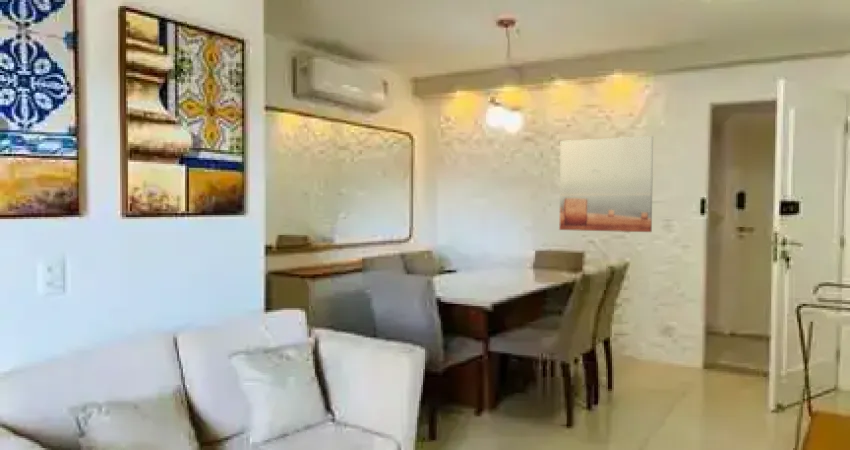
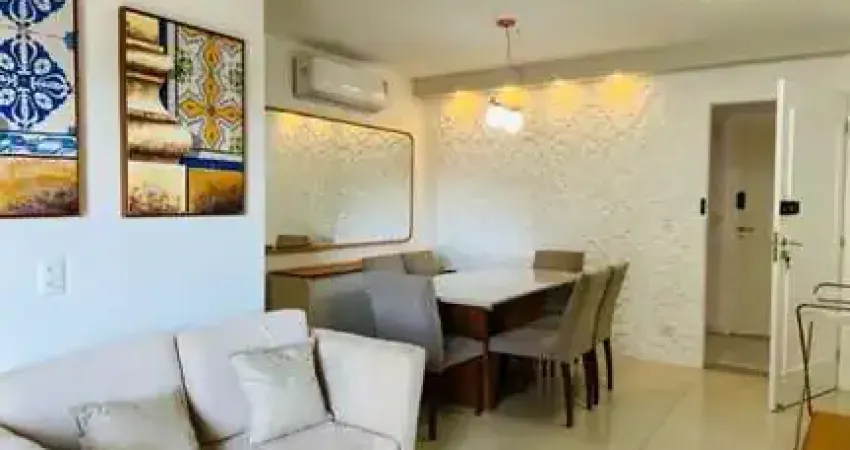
- wall art (604, 185)
